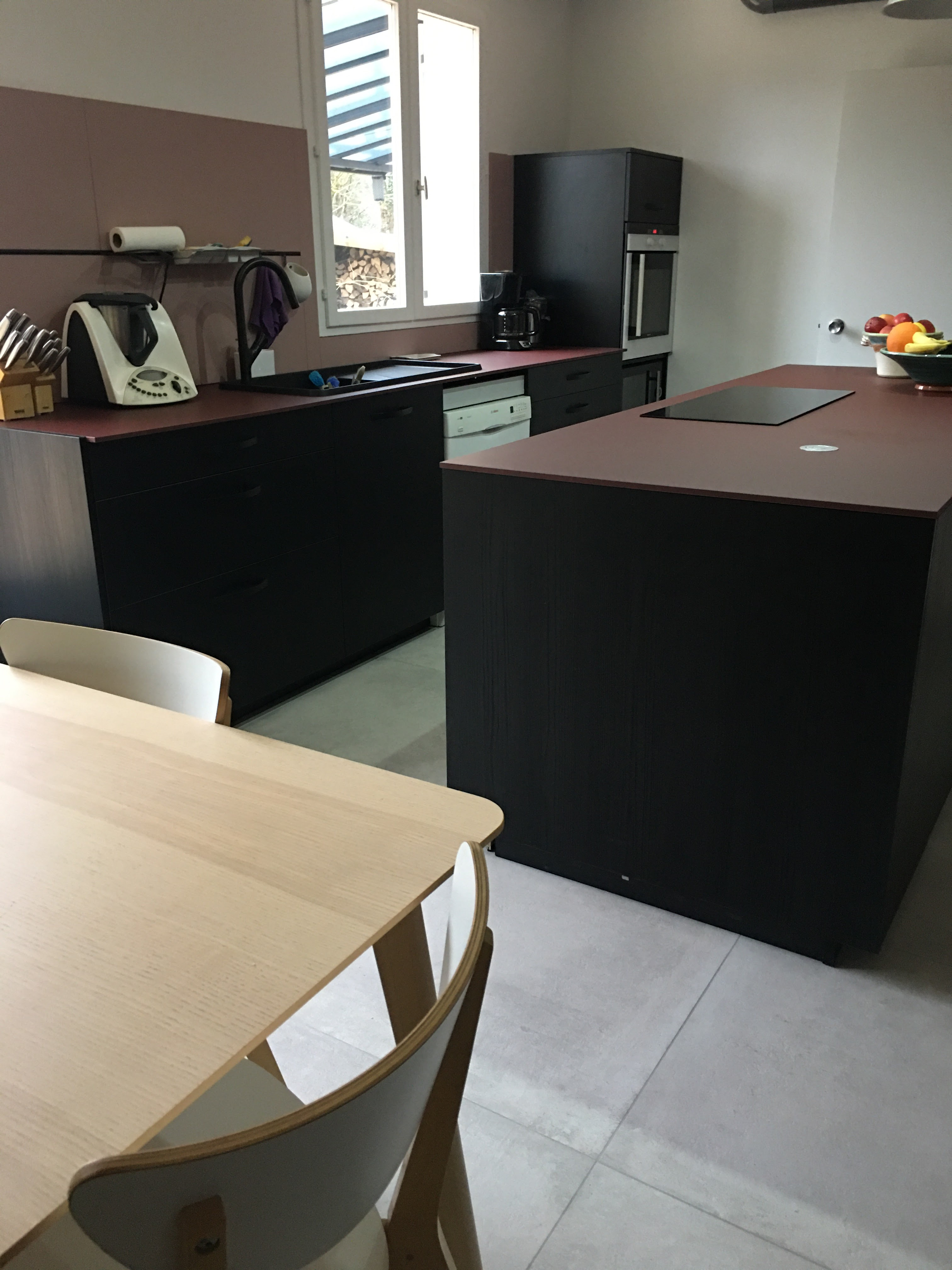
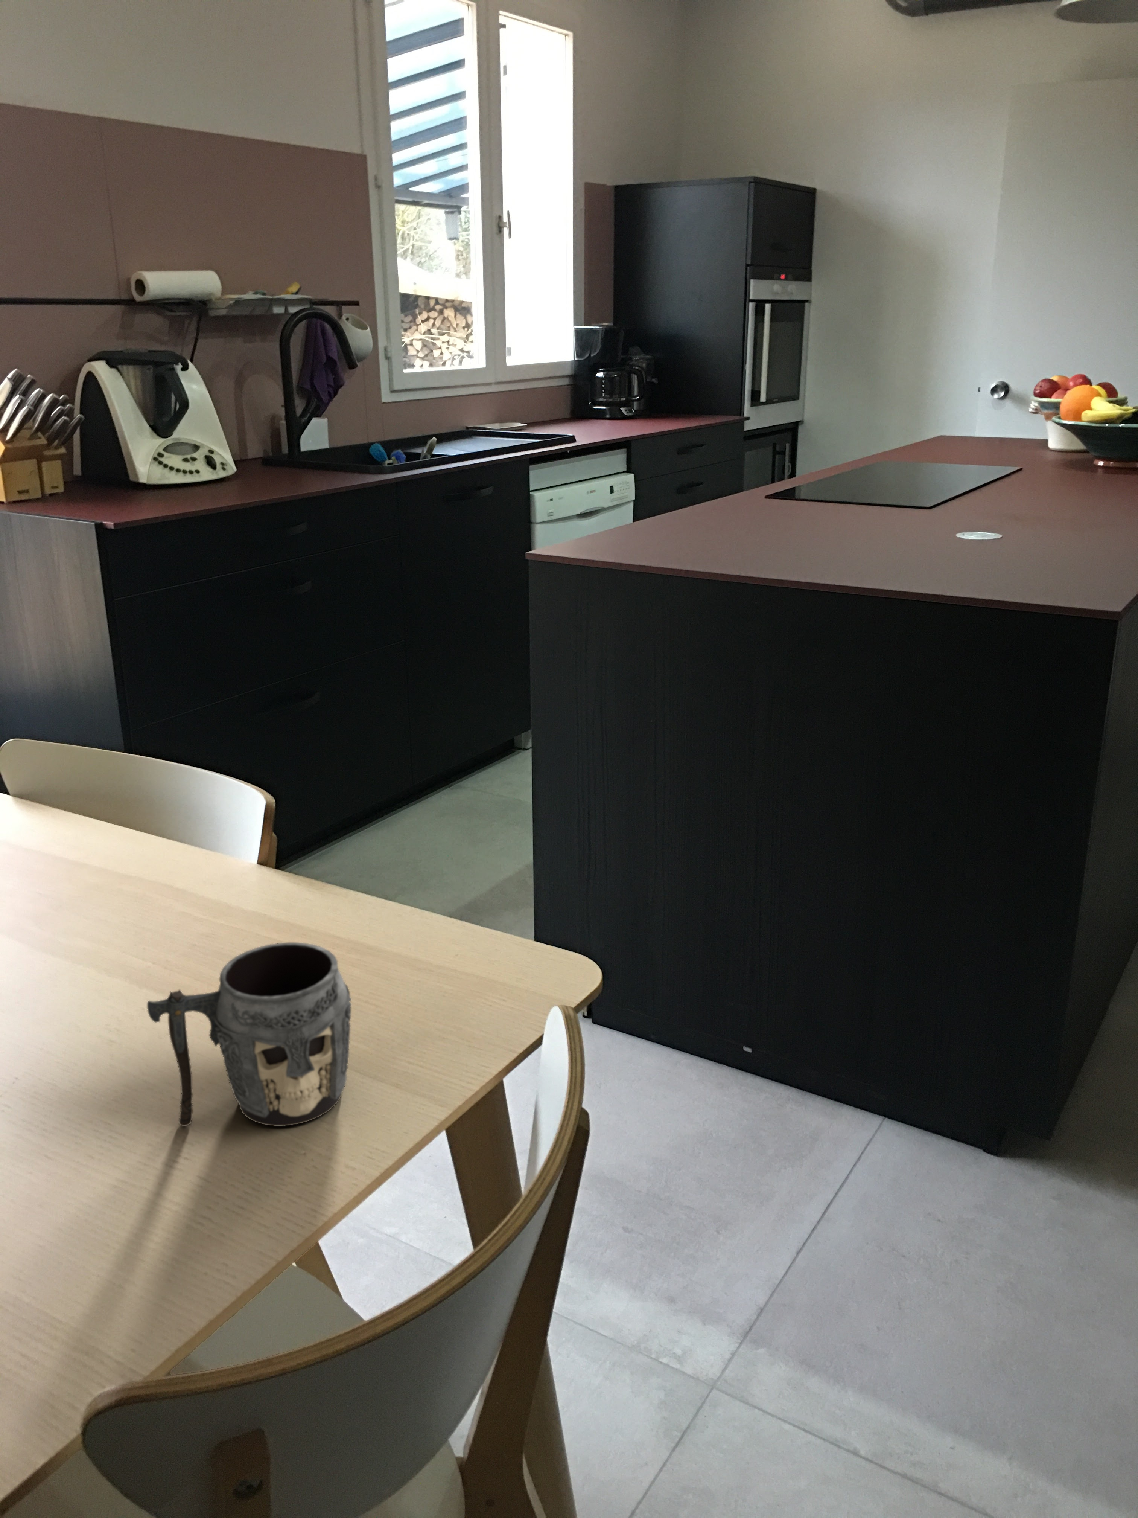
+ mug (257, 1041)
